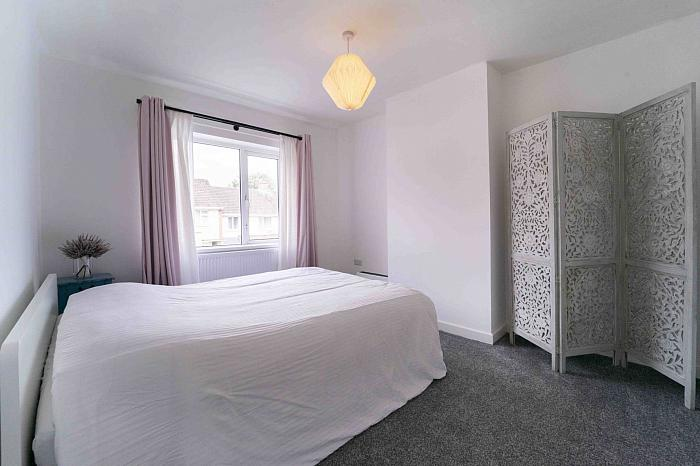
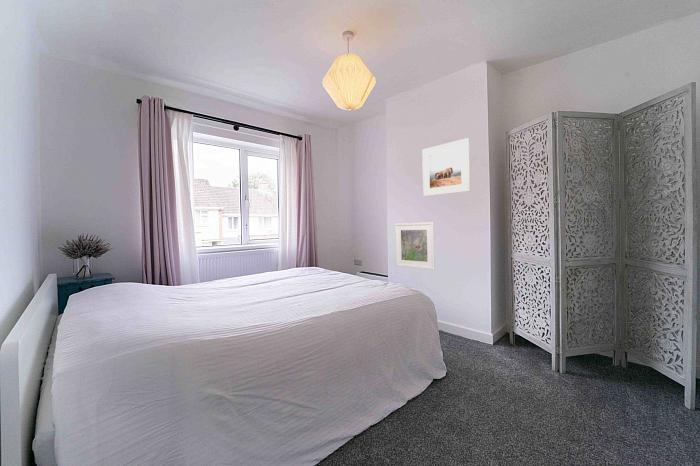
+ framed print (413, 245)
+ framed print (444, 169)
